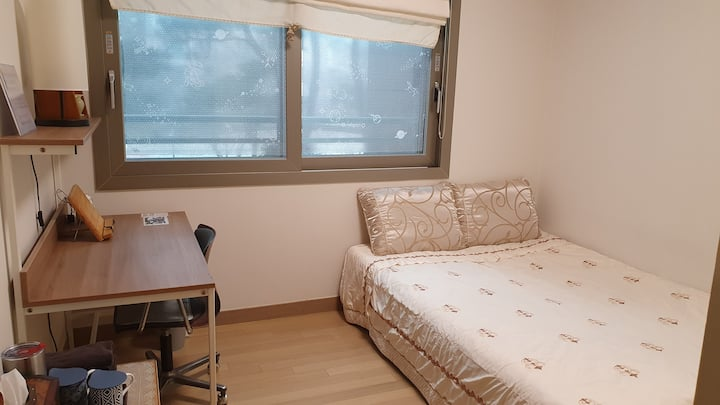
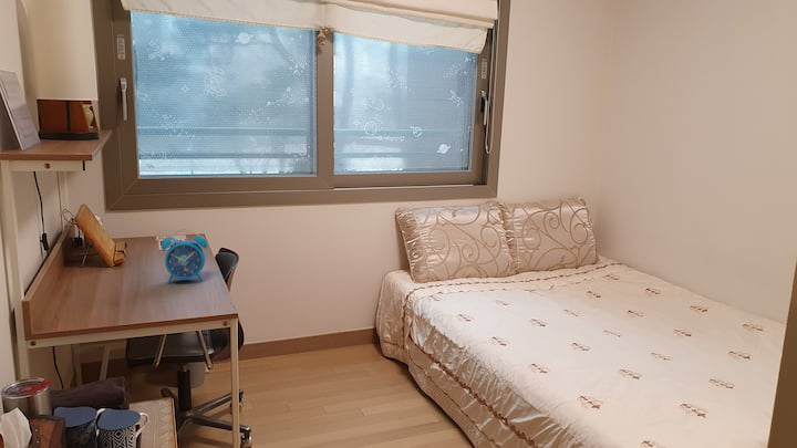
+ alarm clock (185, 256)
